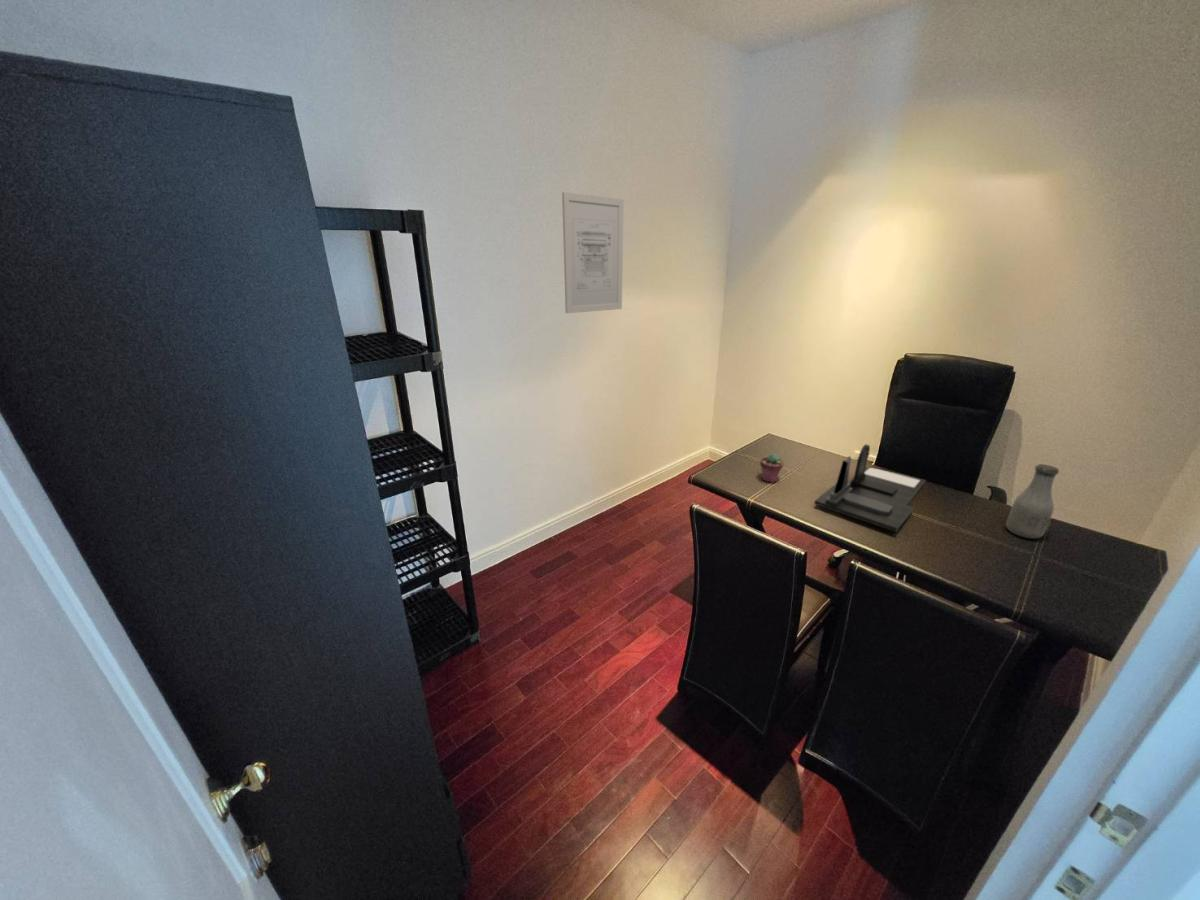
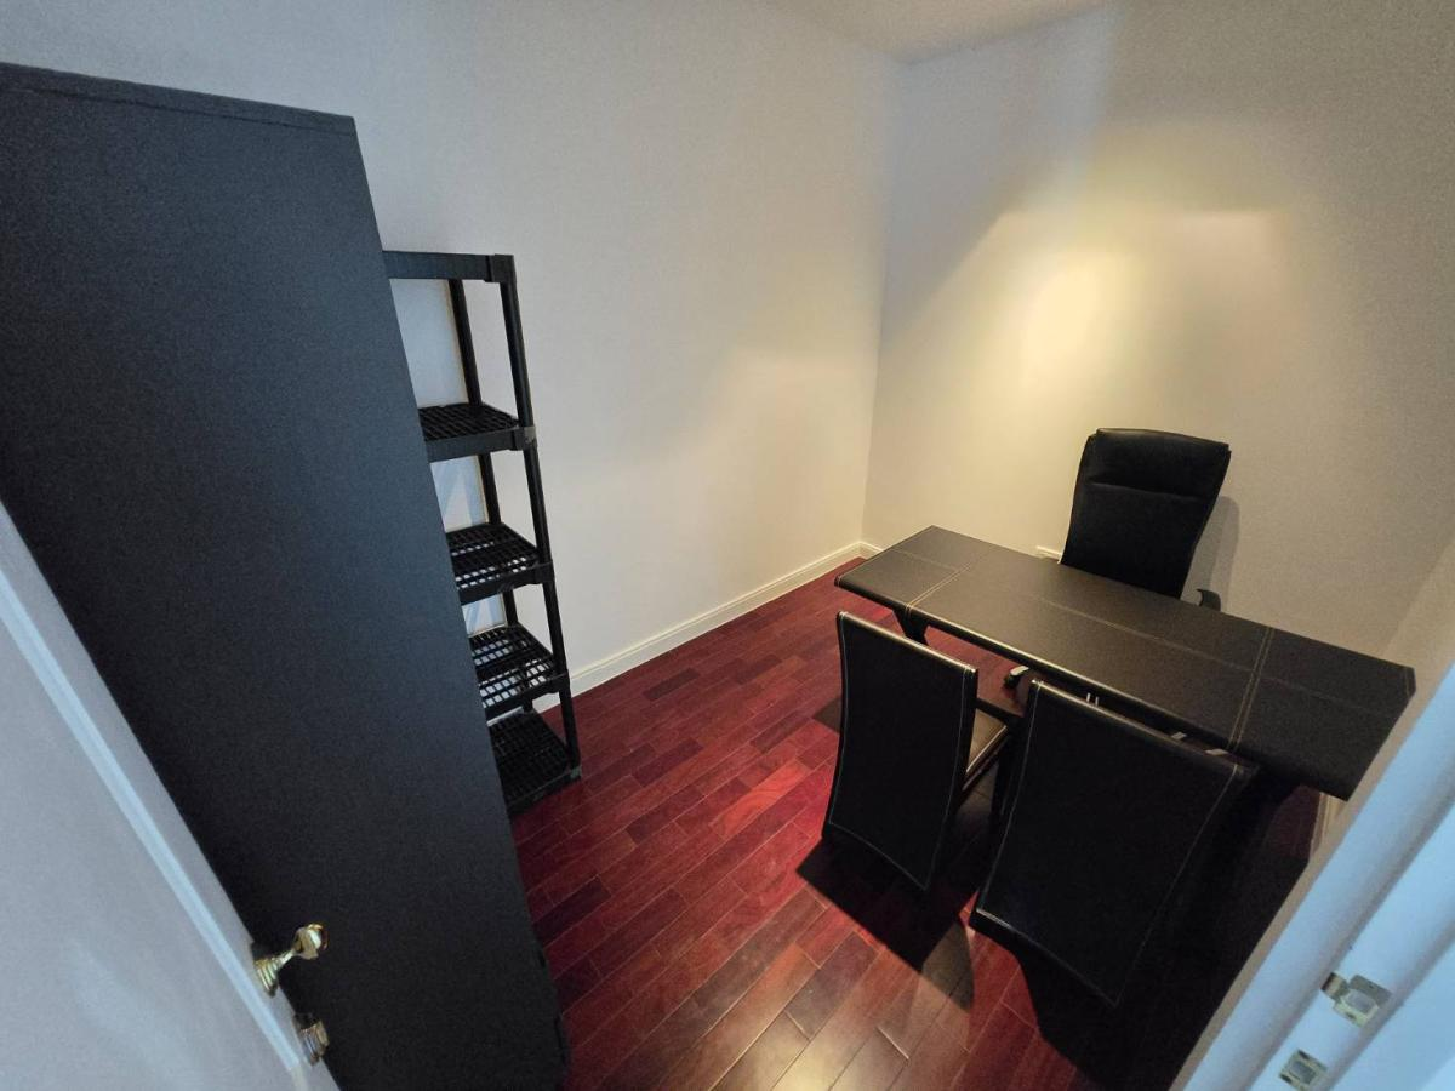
- bottle (1035, 500)
- wall art (594, 256)
- potted succulent (771, 466)
- desk organizer (881, 473)
